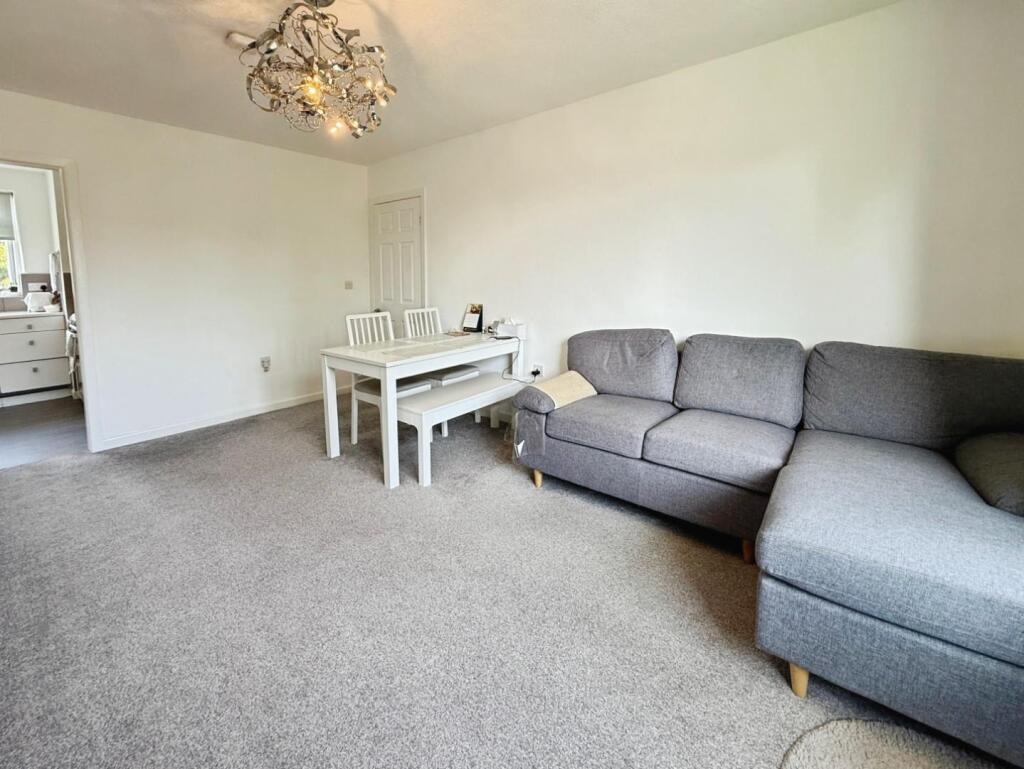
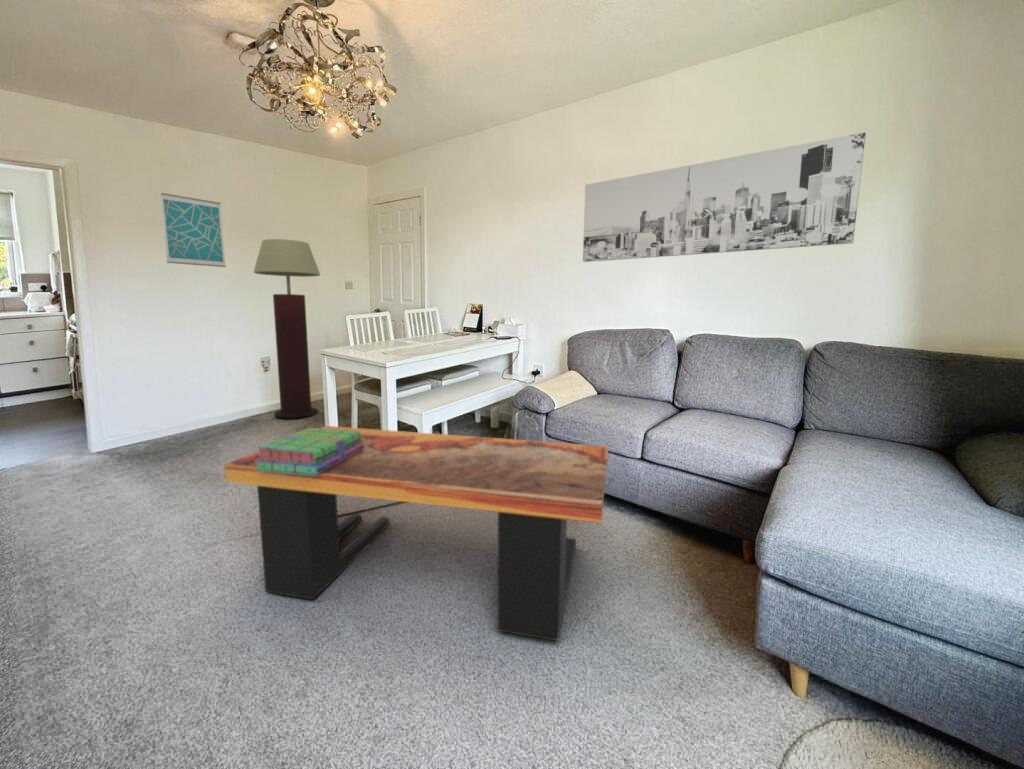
+ wall art (698, 209)
+ wall art (194, 231)
+ stack of books (312, 448)
+ floor lamp (291, 330)
+ coffee table (432, 504)
